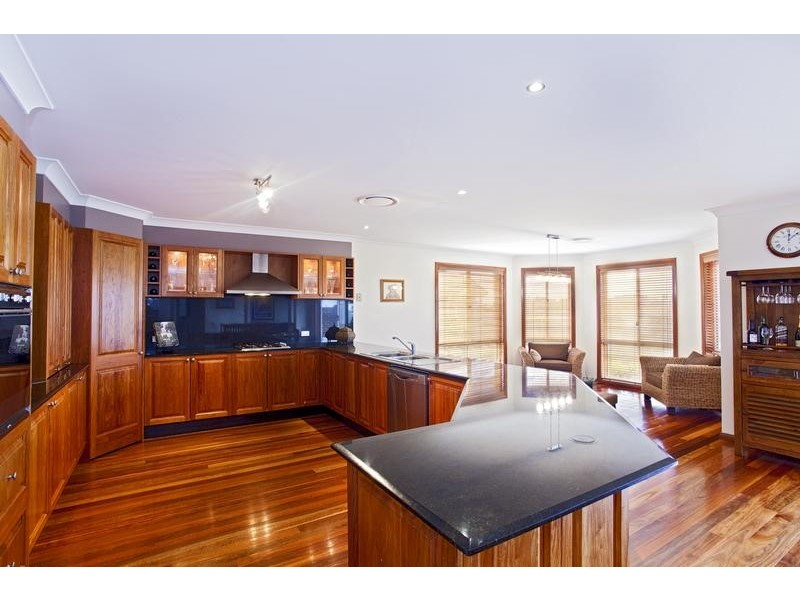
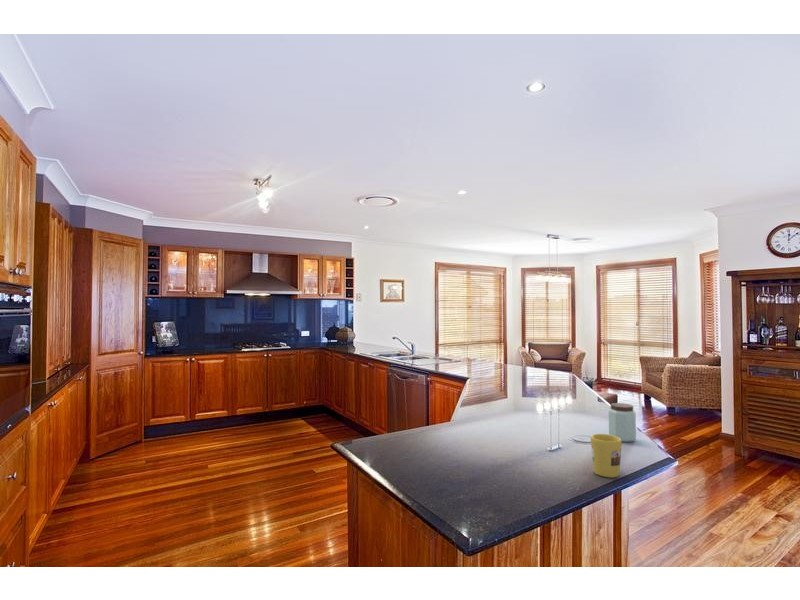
+ peanut butter (622, 421)
+ mug (609, 453)
